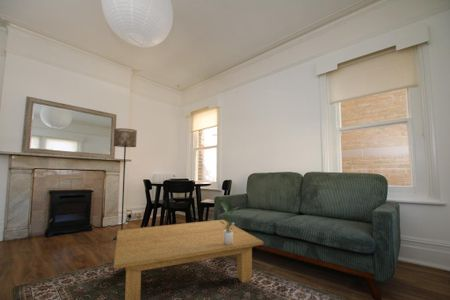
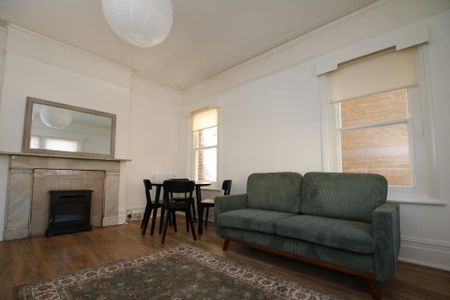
- coffee table (184, 254)
- potted plant (227, 224)
- floor lamp (123, 183)
